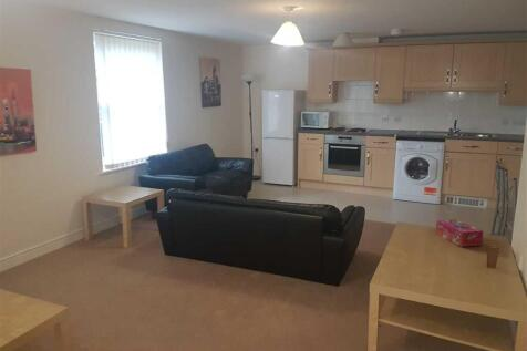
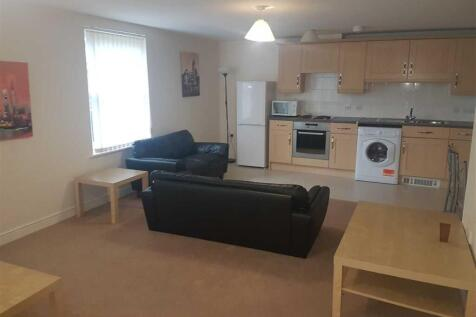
- tissue box (457, 231)
